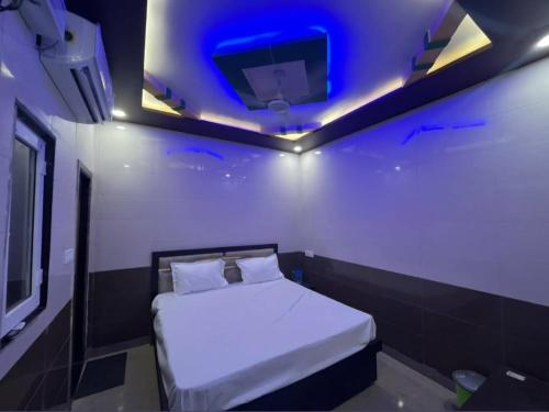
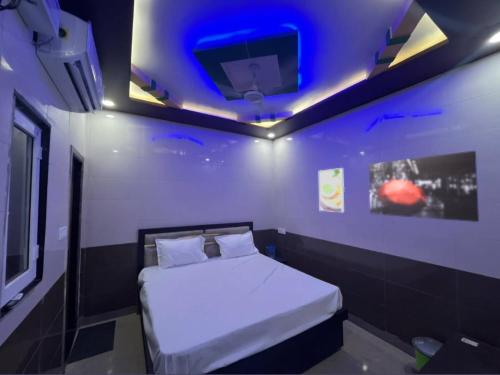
+ wall art (414, 187)
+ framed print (330, 190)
